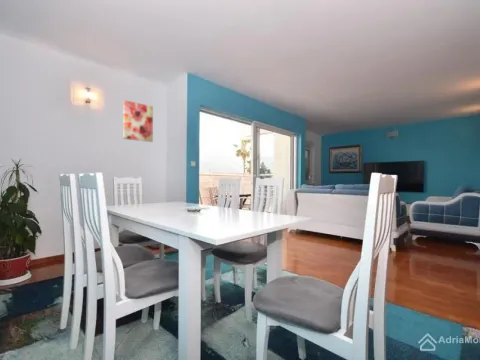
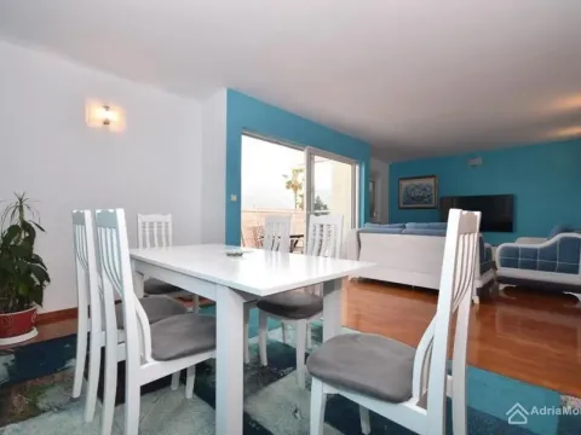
- wall art (138, 121)
